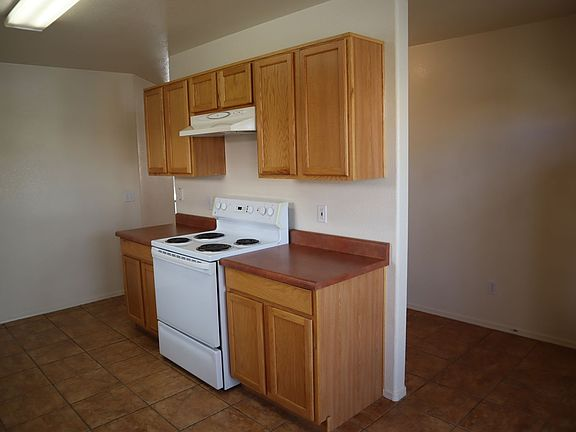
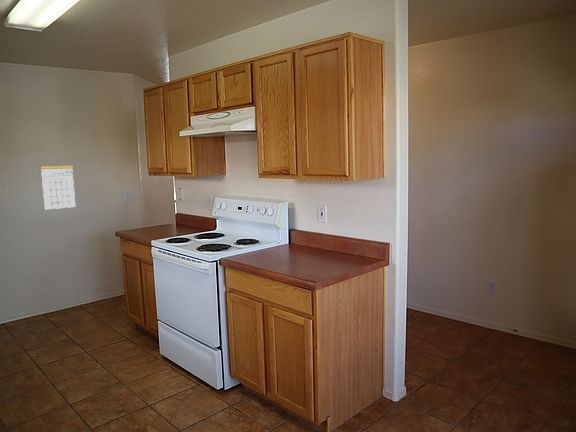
+ calendar (58, 182)
